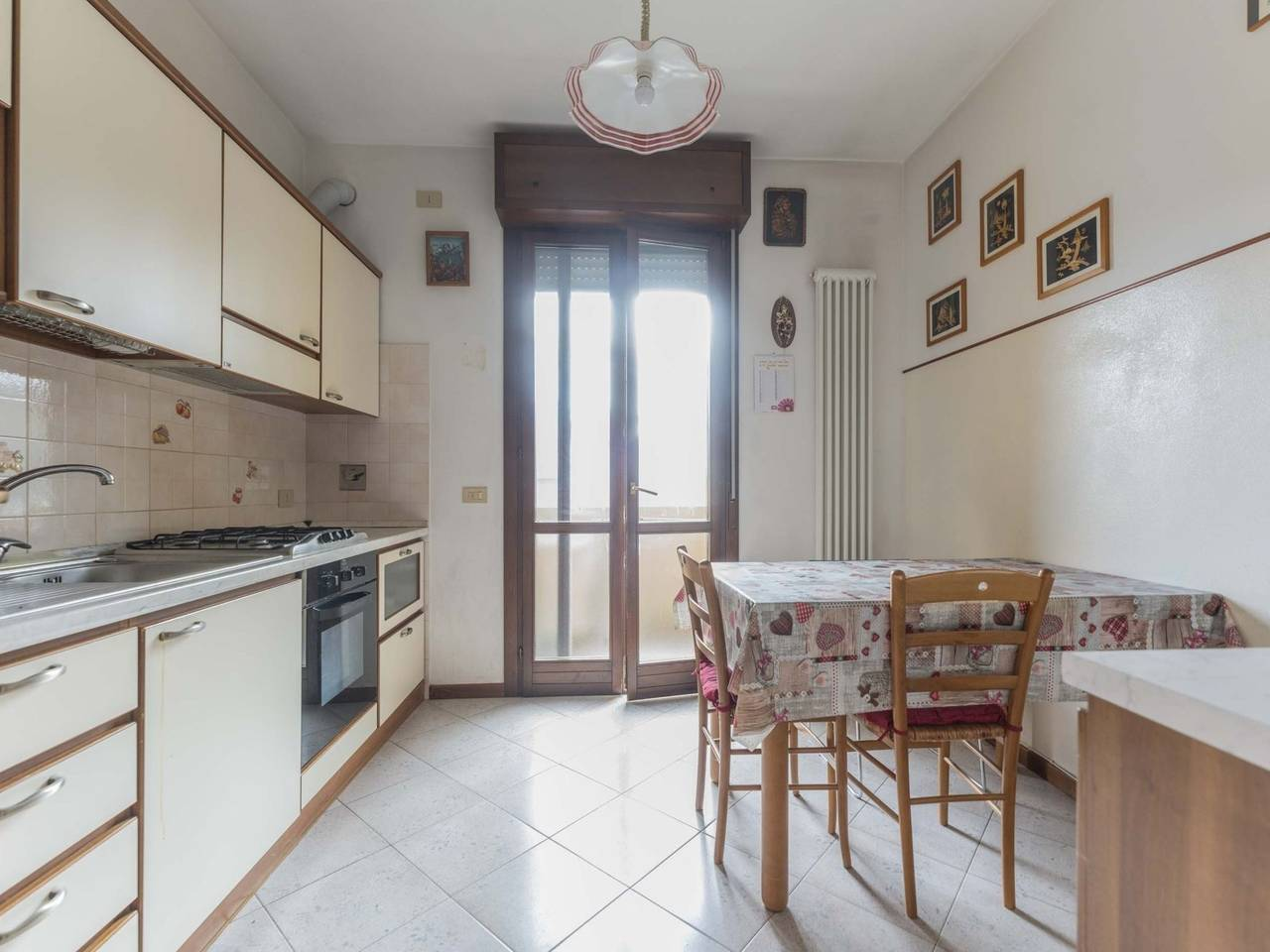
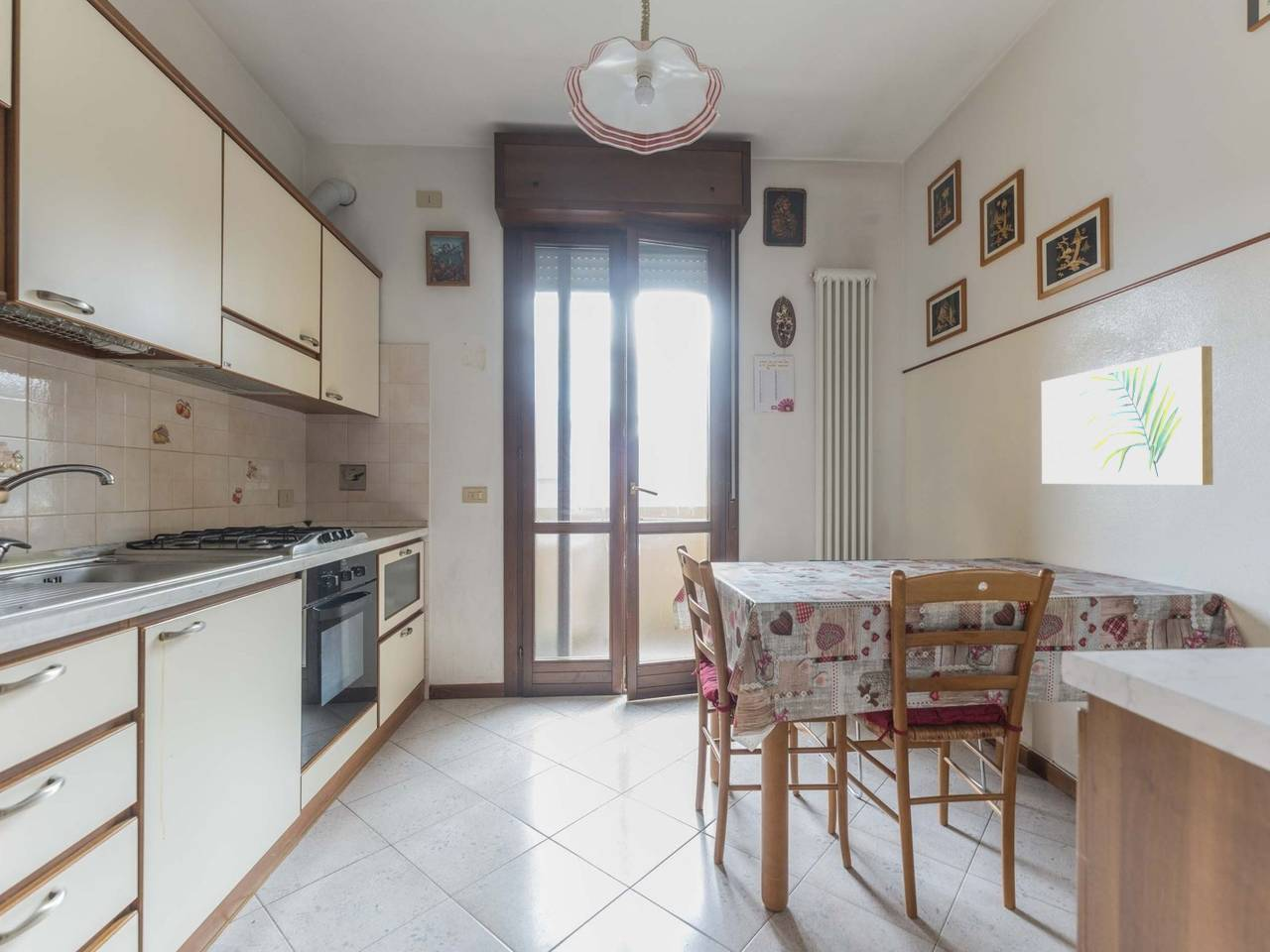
+ wall art (1113, 424)
